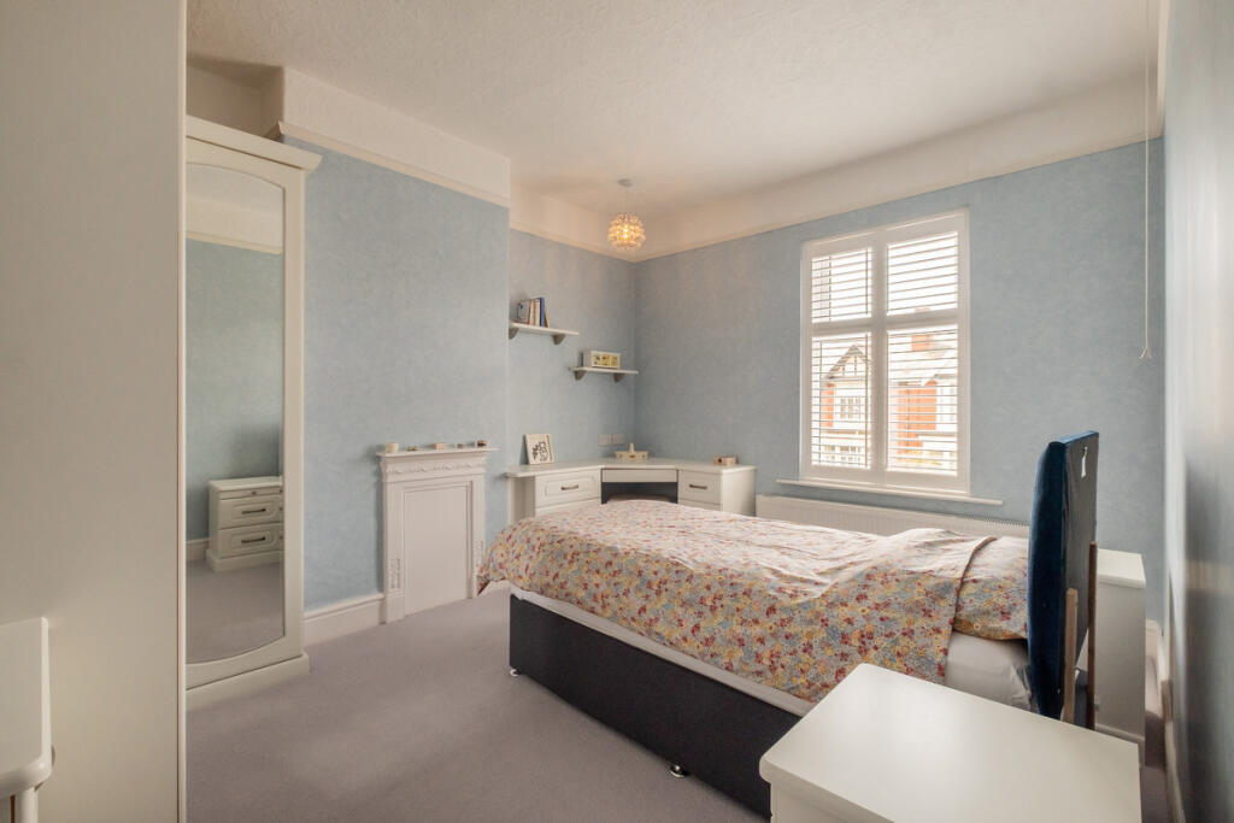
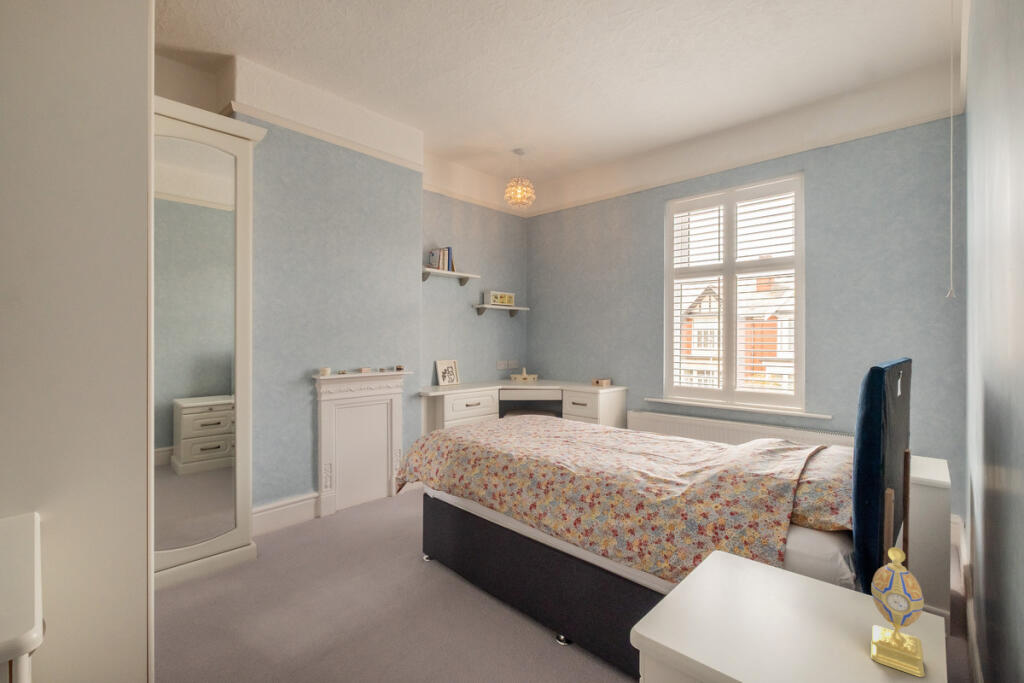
+ decorative egg (896, 605)
